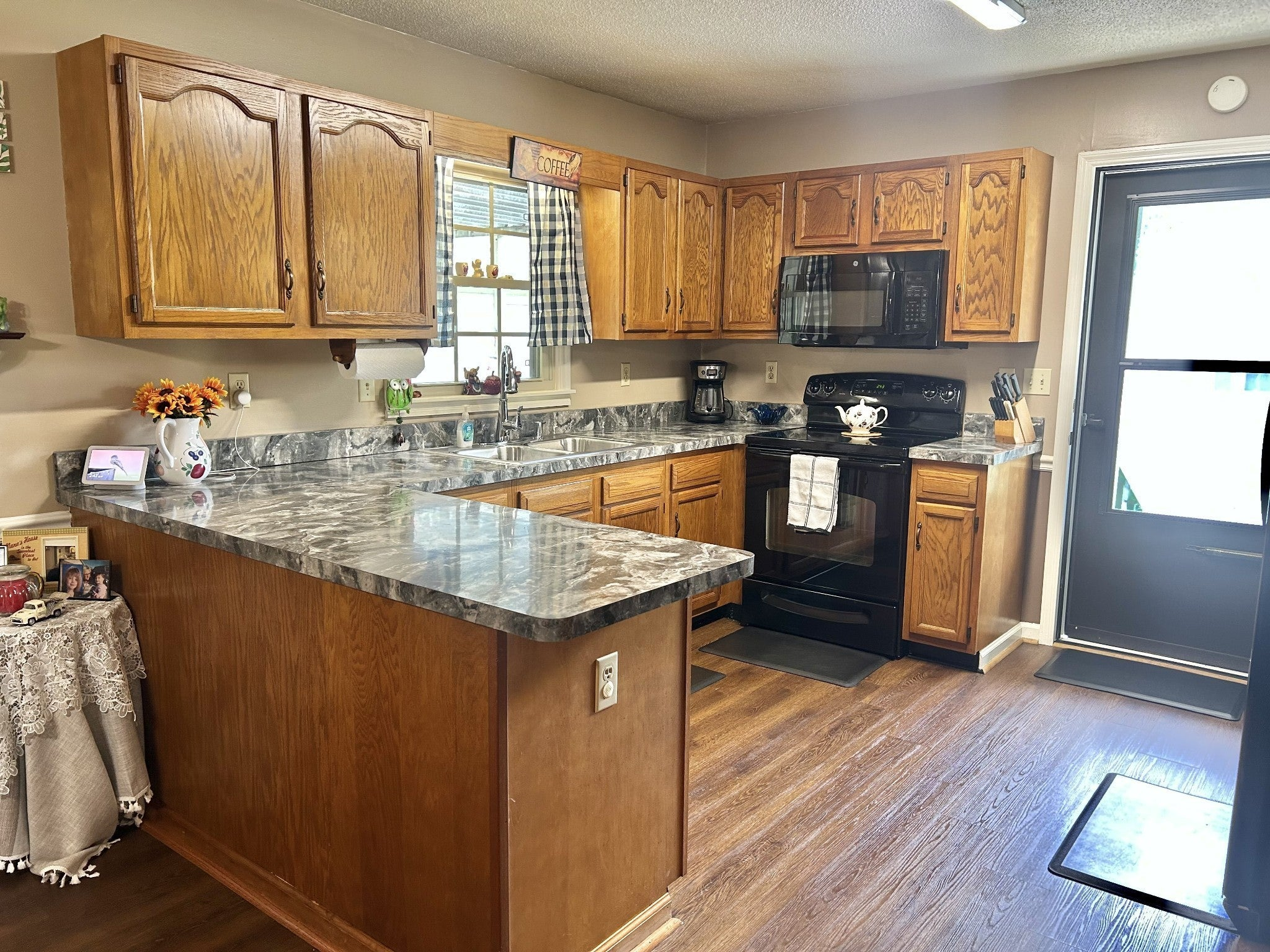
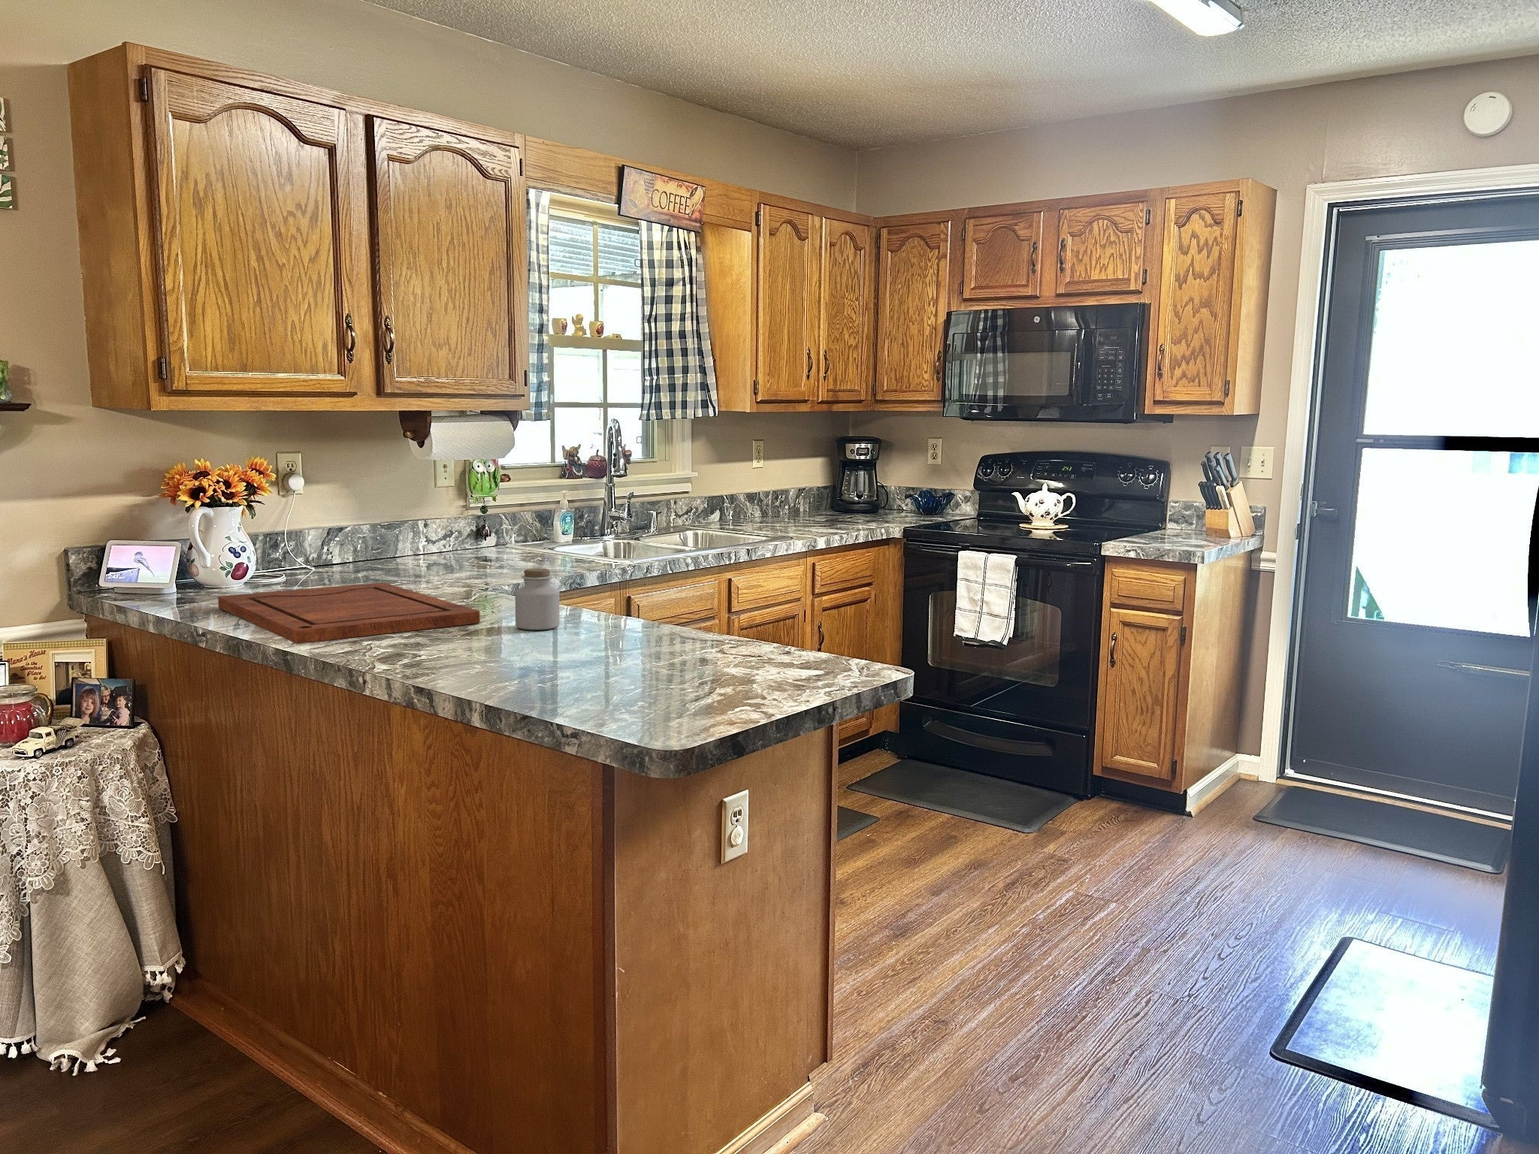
+ cutting board (345, 609)
+ jar (537, 598)
